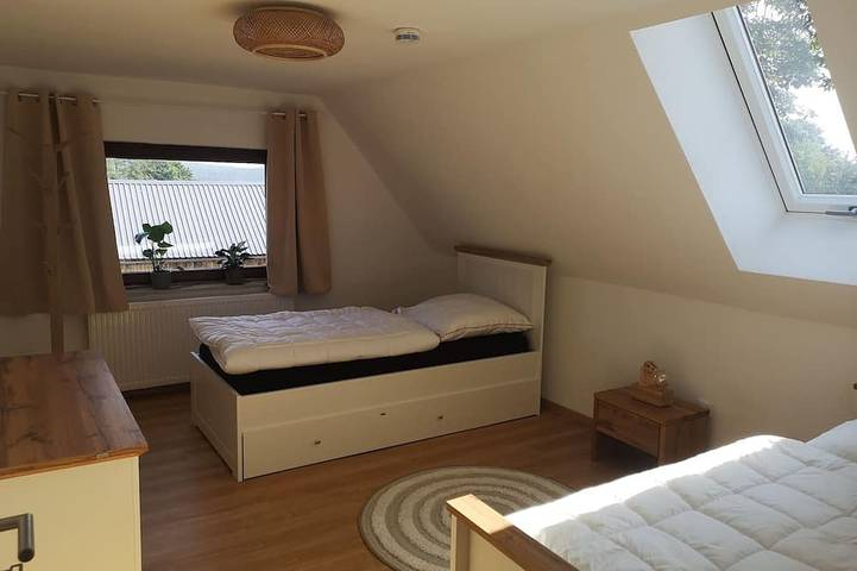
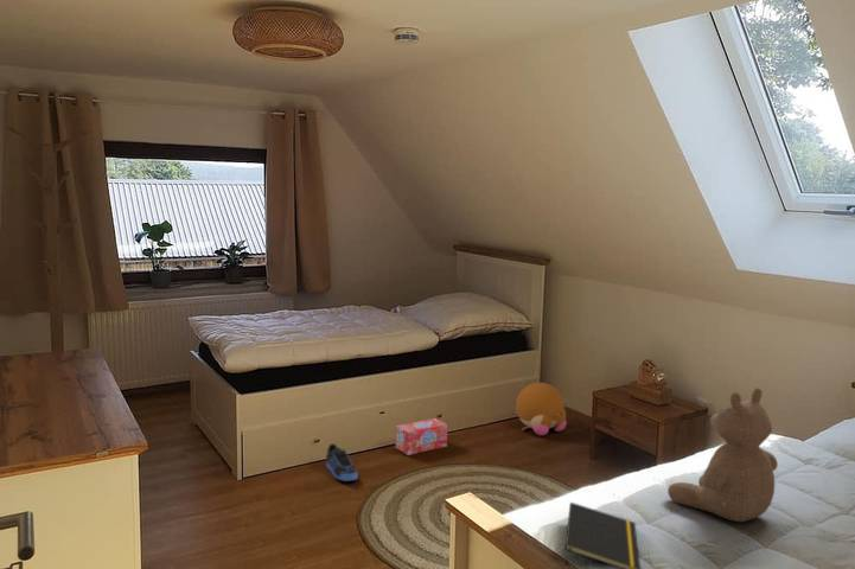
+ notepad (601, 535)
+ teddy bear (723, 448)
+ box (421, 436)
+ sneaker (340, 461)
+ plush toy (541, 407)
